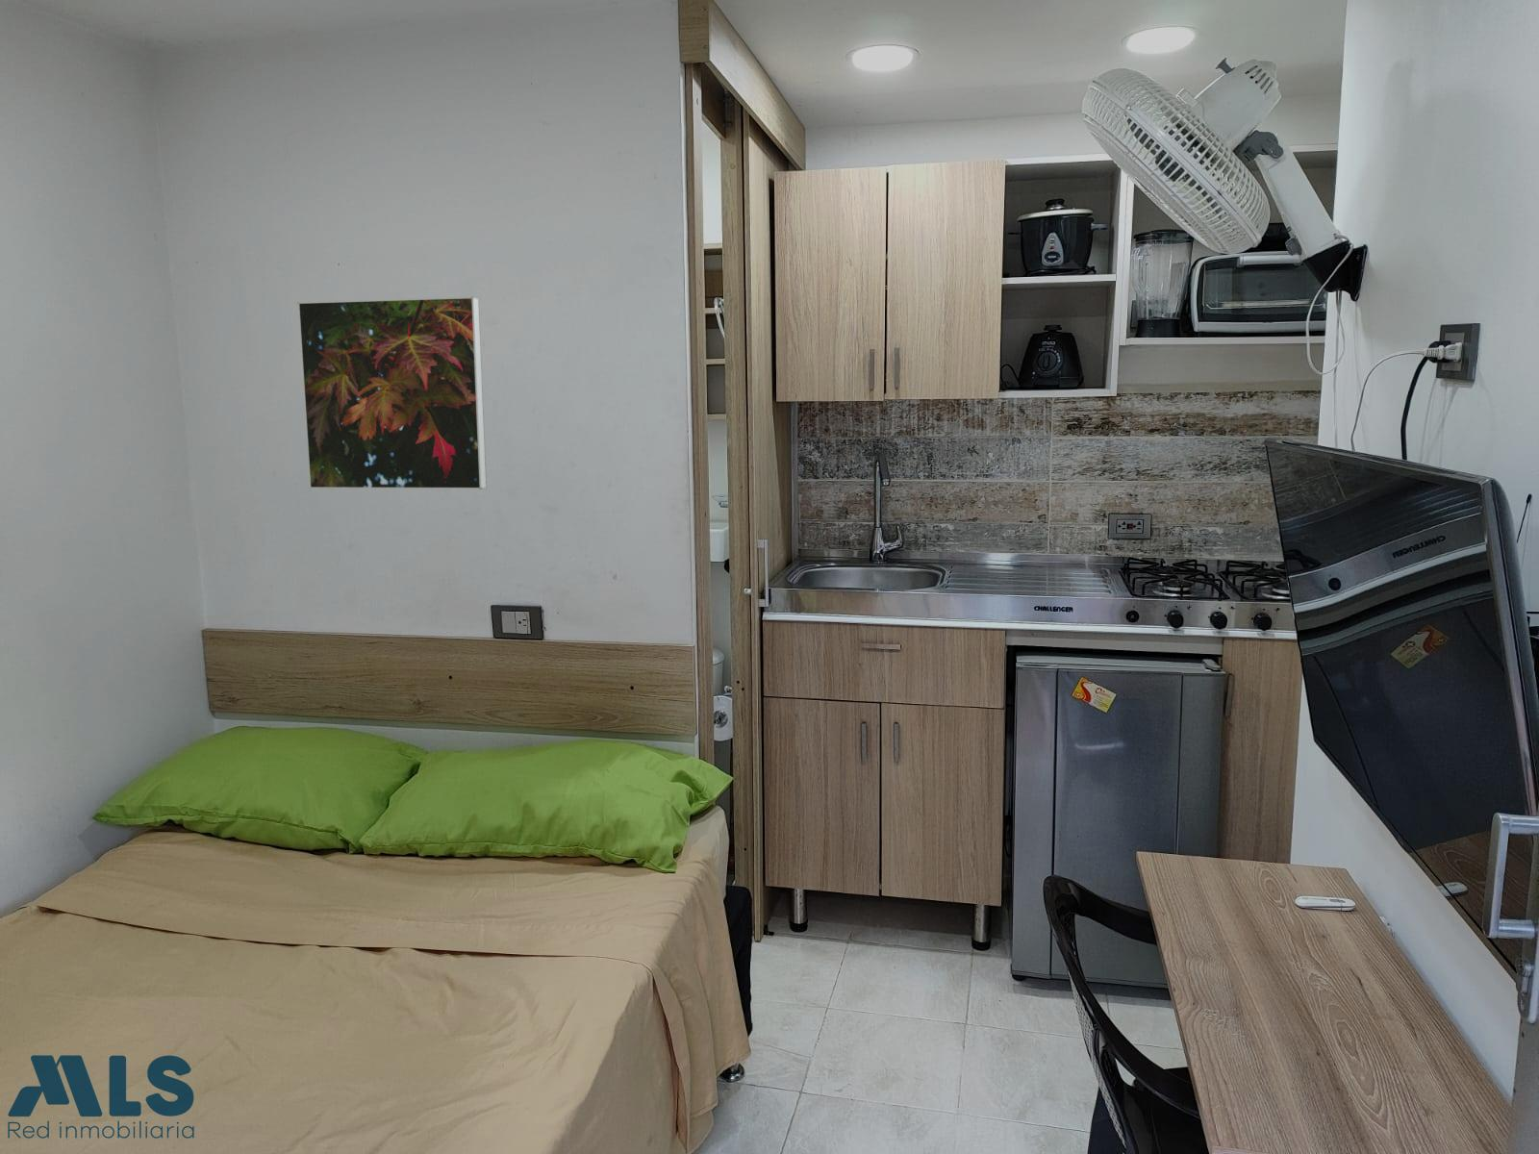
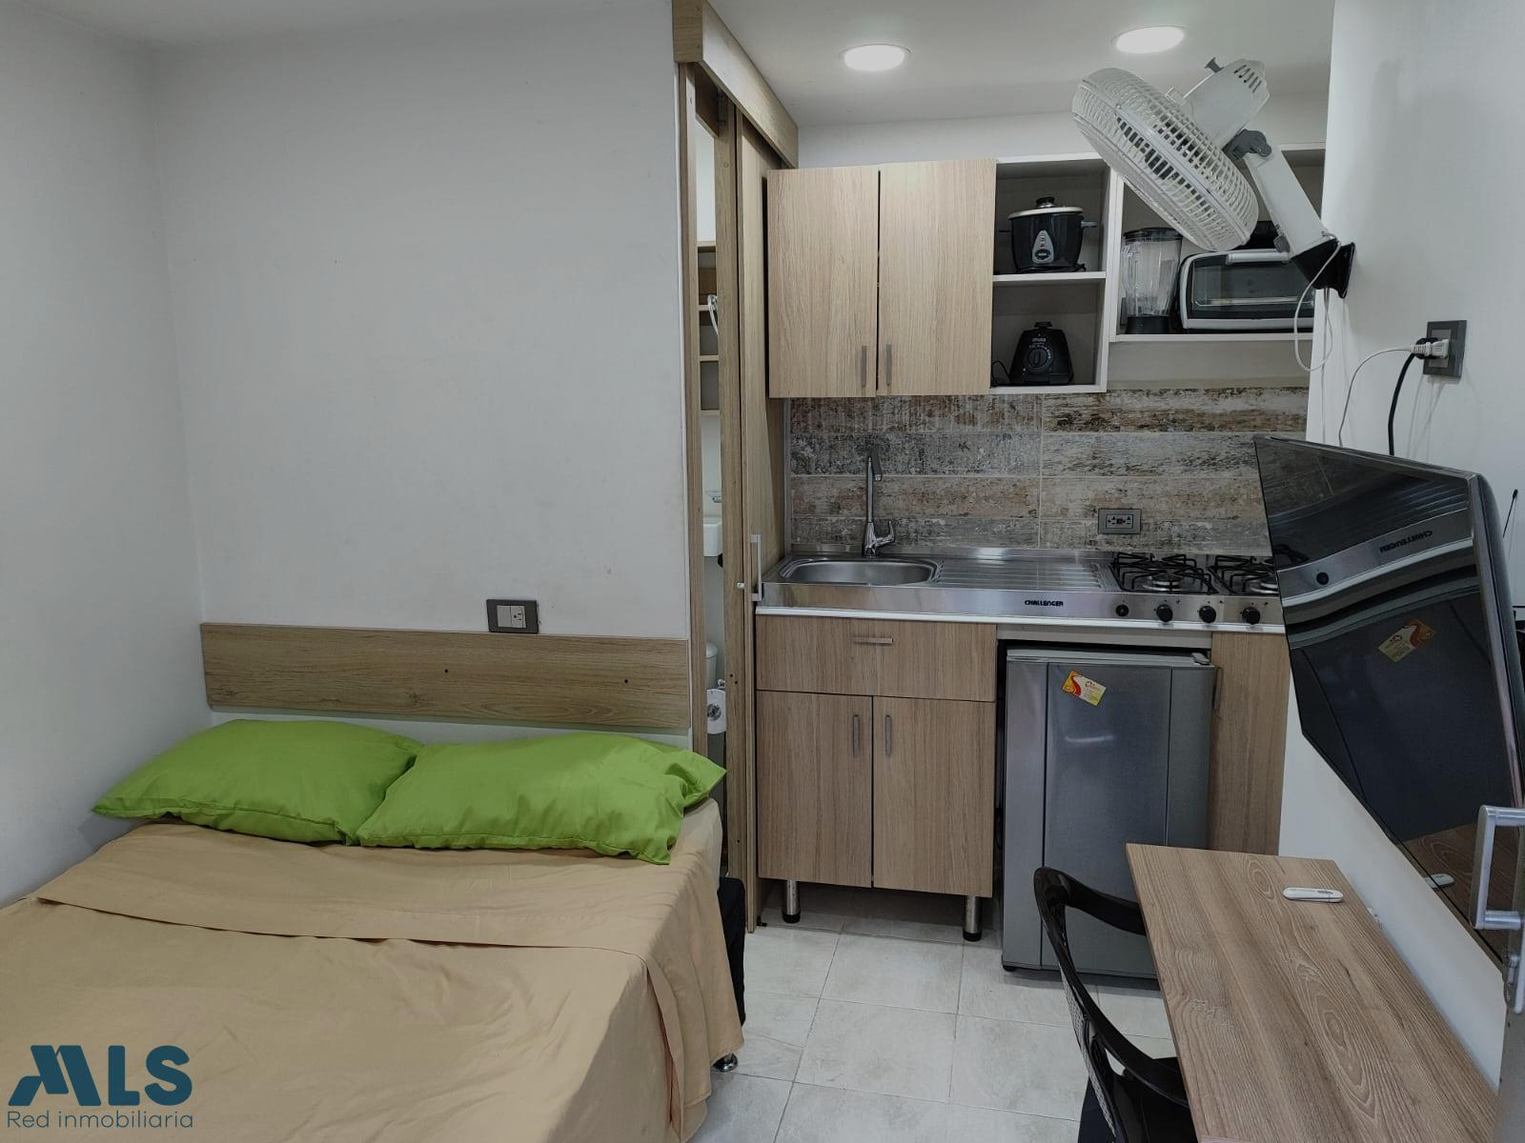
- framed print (391, 395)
